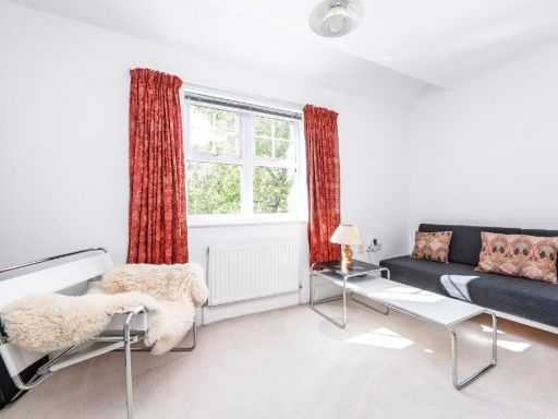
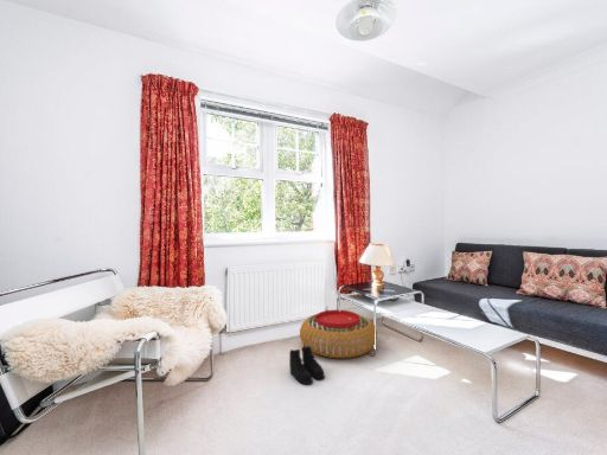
+ boots (306, 361)
+ pouf (338, 329)
